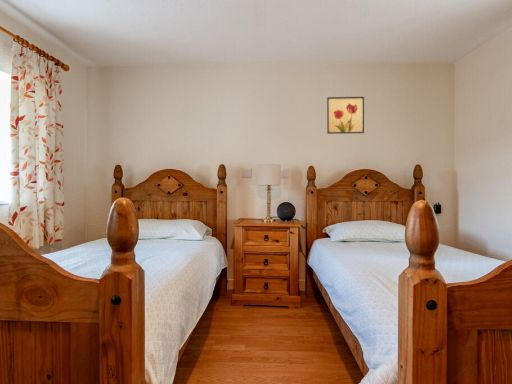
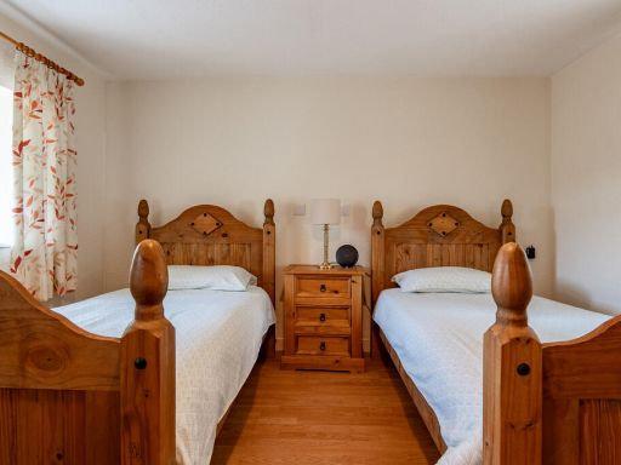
- wall art (345, 115)
